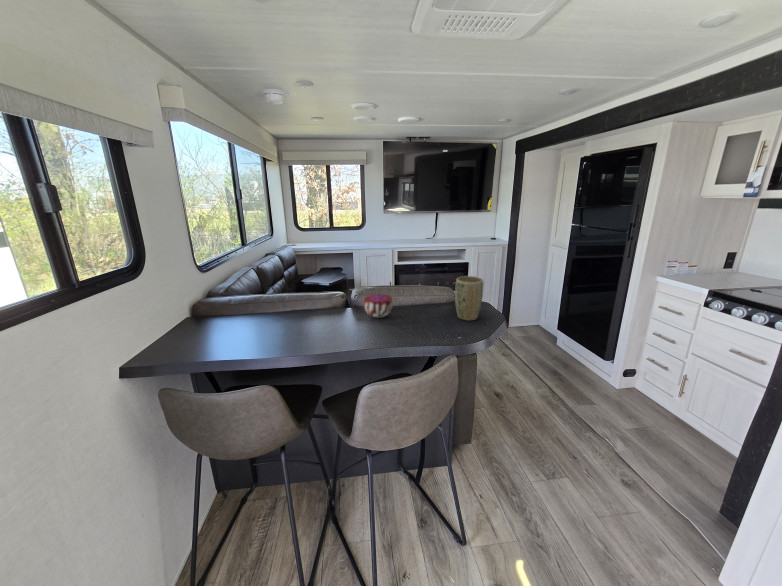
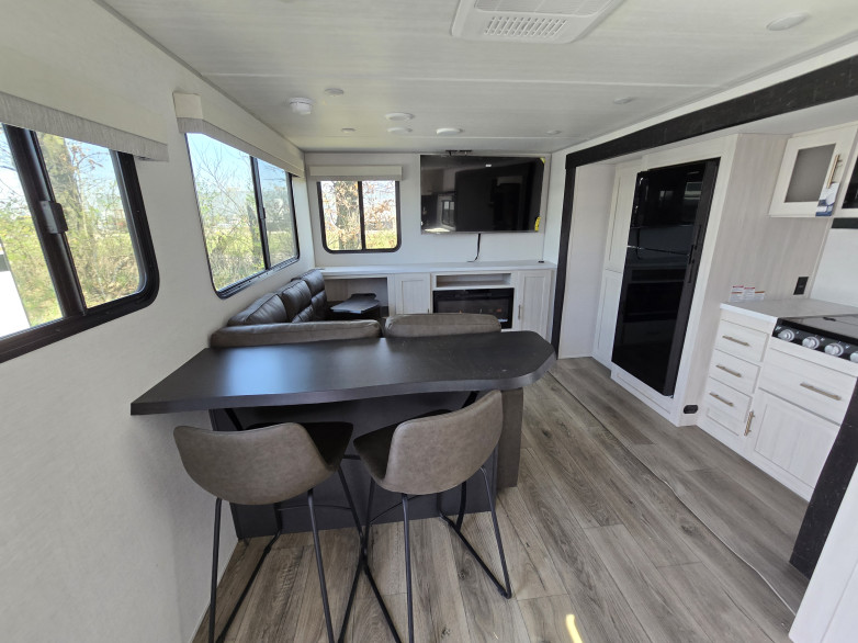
- decorative bowl (378, 307)
- plant pot (468, 298)
